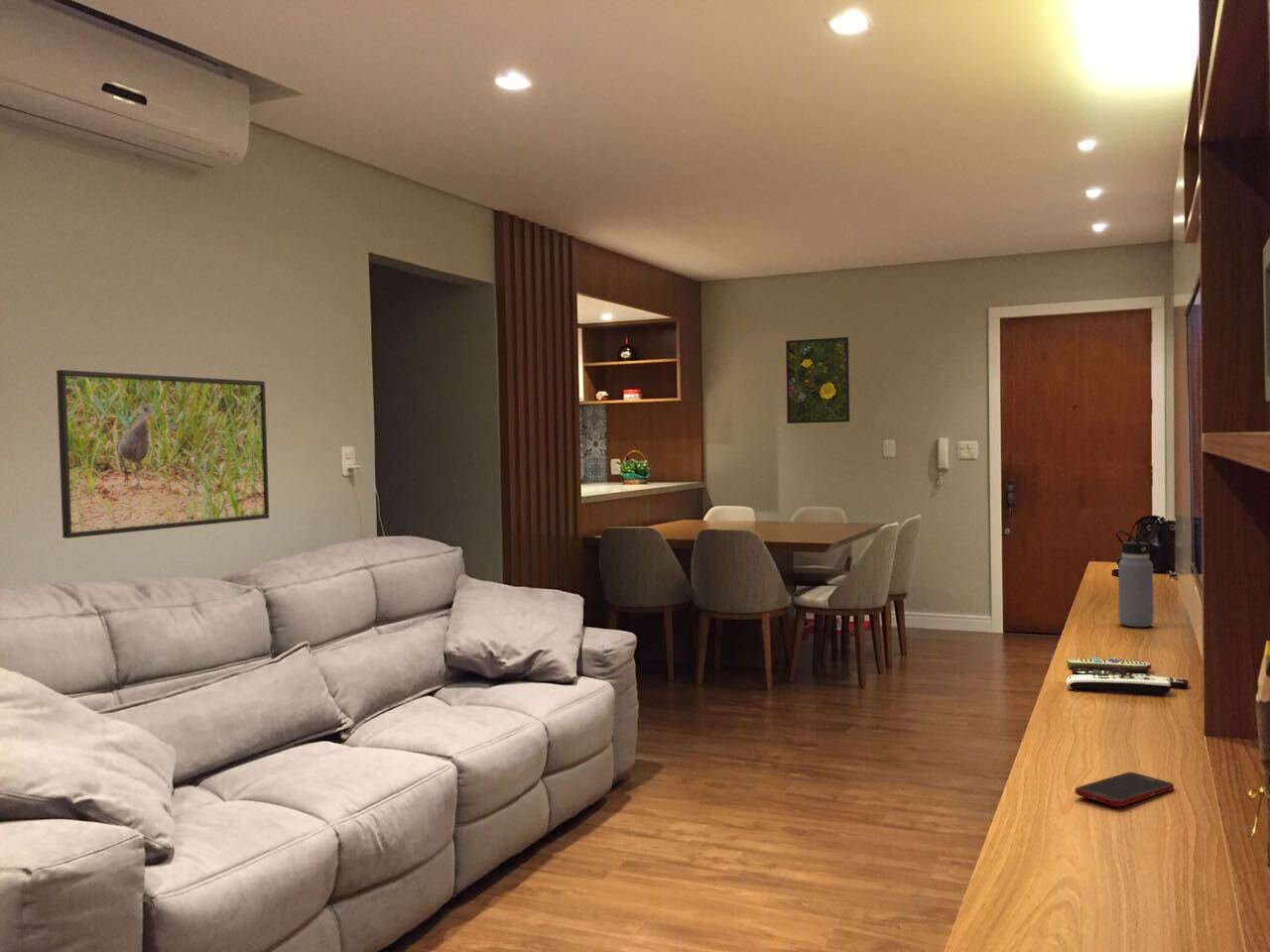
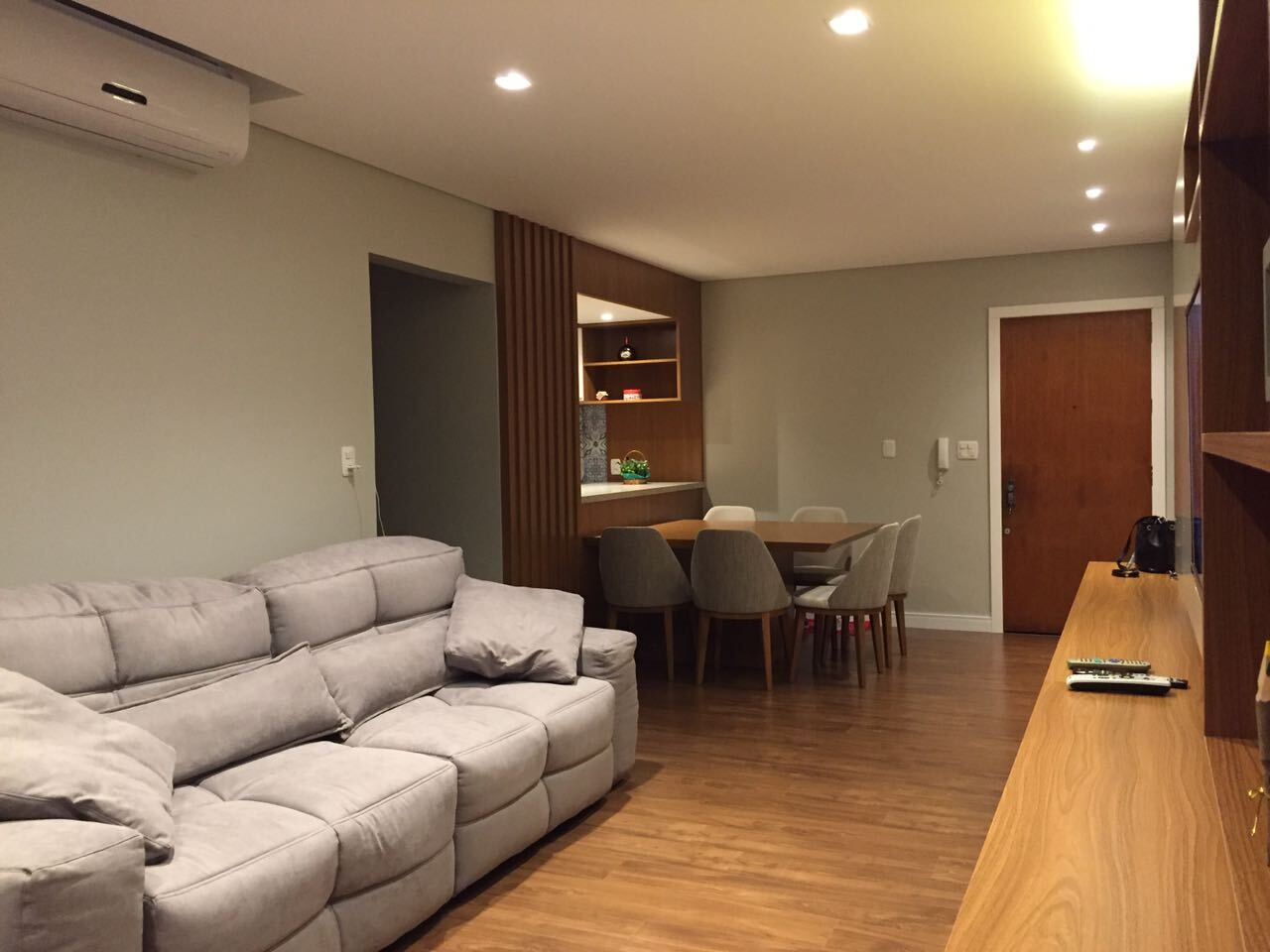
- cell phone (1124, 788)
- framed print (817, 381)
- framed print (174, 451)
- water bottle (1134, 577)
